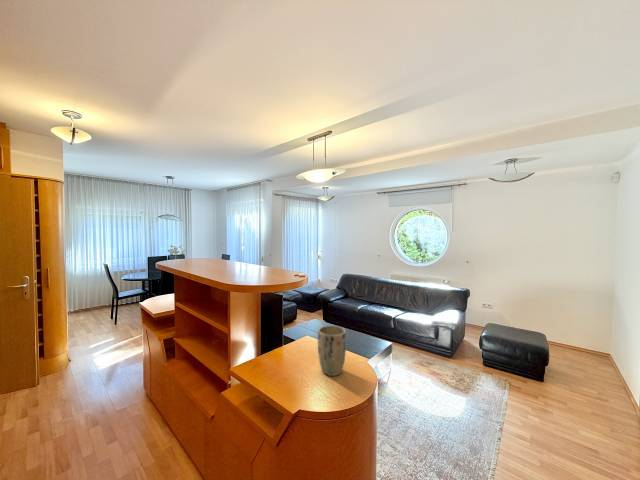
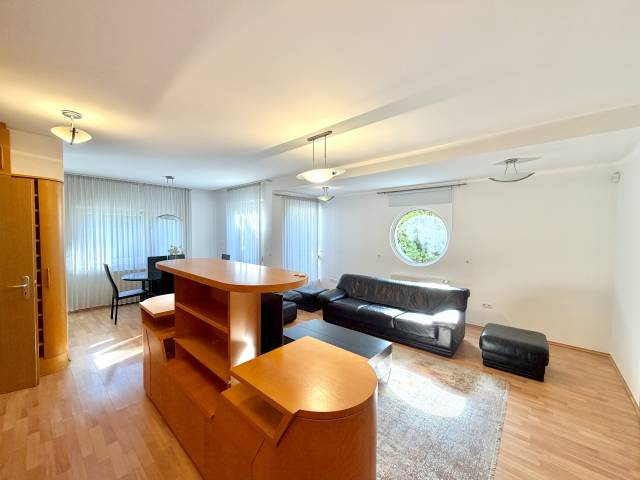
- plant pot (331, 350)
